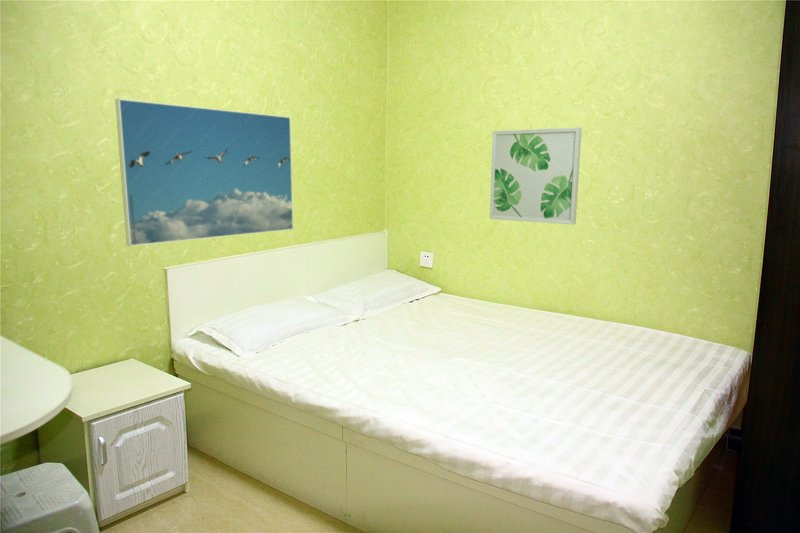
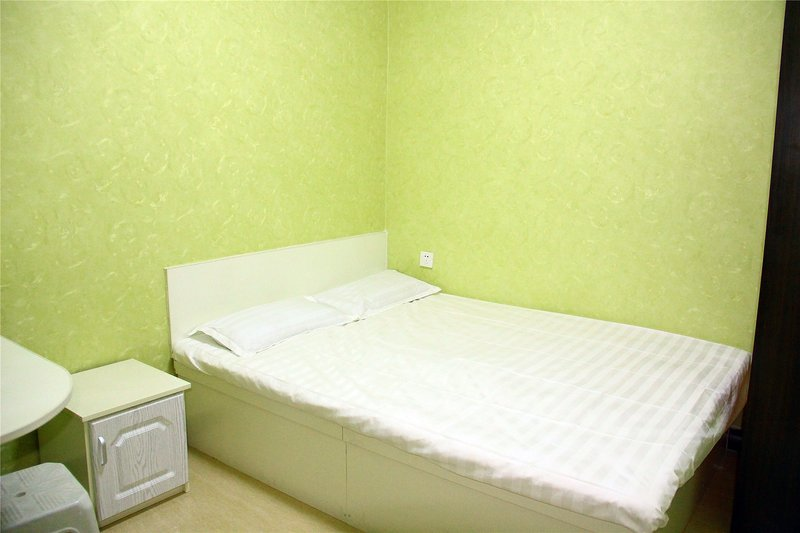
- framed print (217, 174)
- wall art (532, 176)
